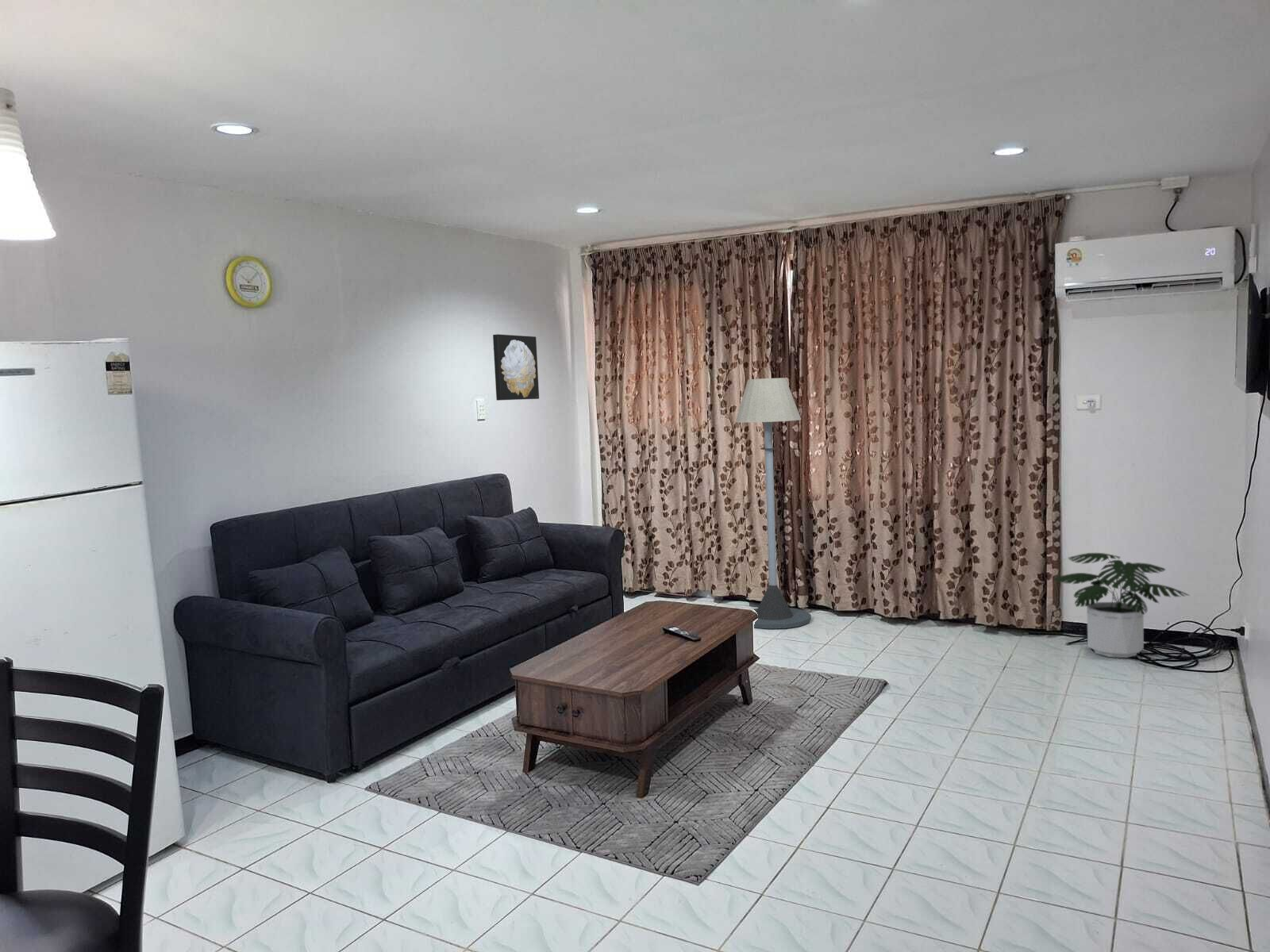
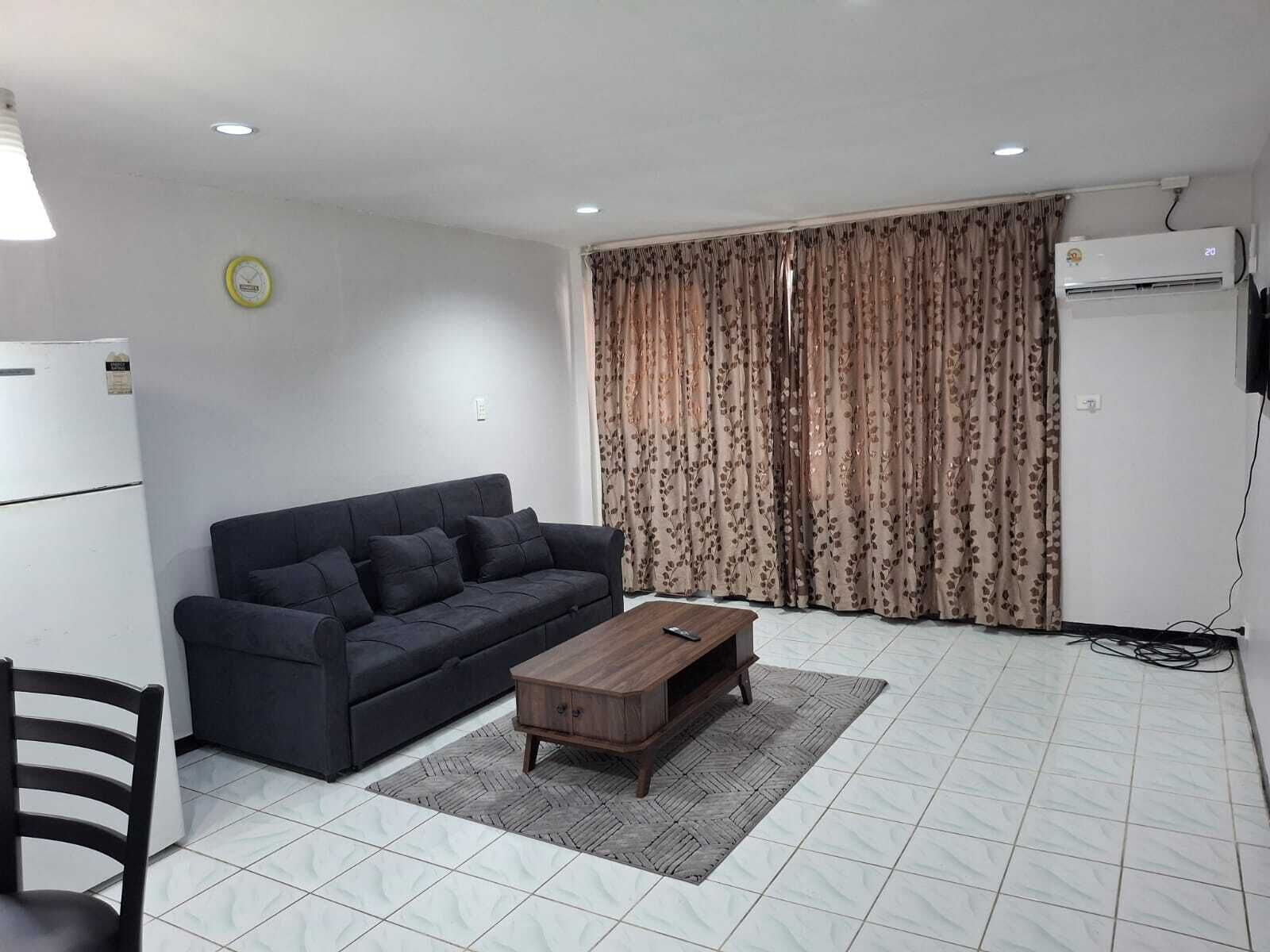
- potted plant (1118, 605)
- floor lamp (770, 500)
- wall art (516, 367)
